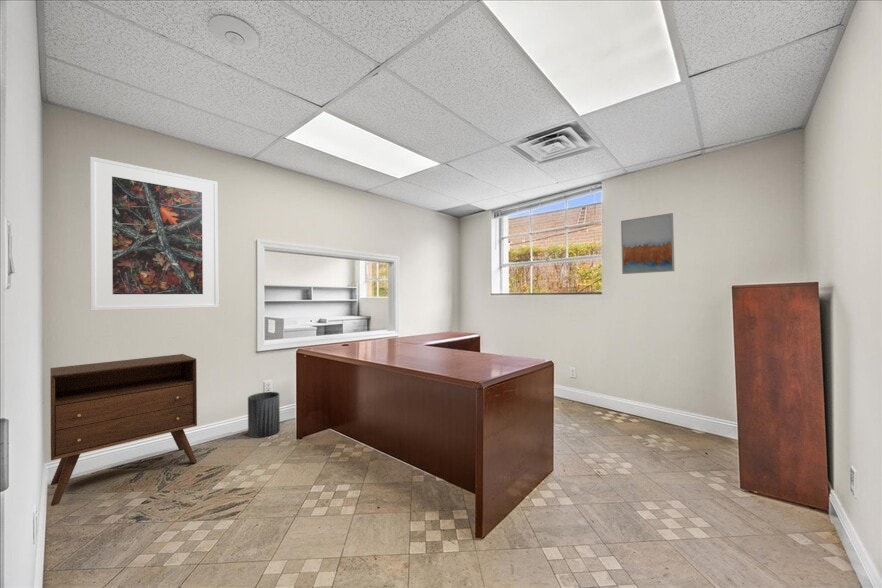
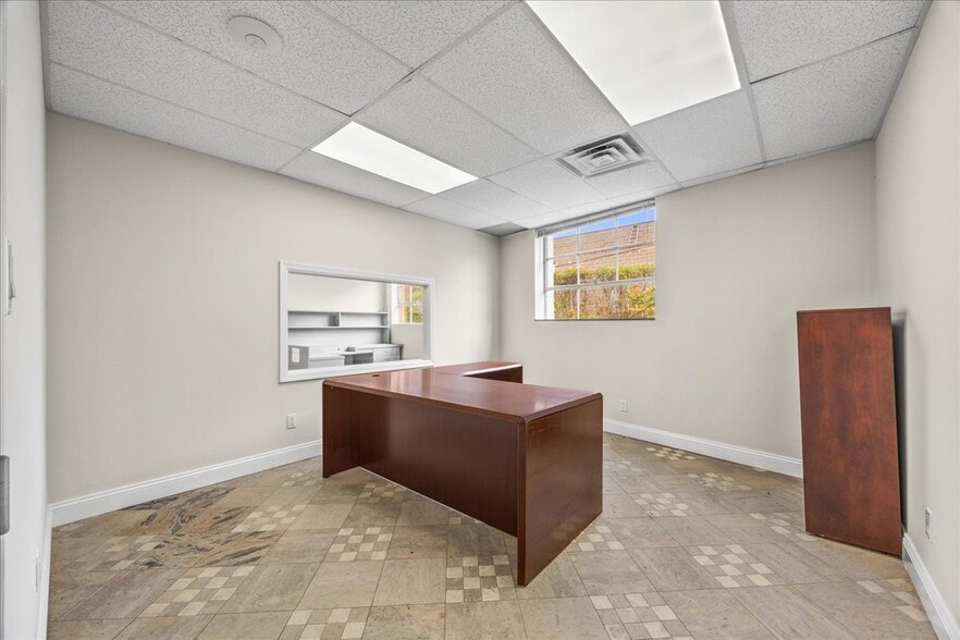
- wall art (646, 244)
- trash can (264, 413)
- cabinet (127, 417)
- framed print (160, 239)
